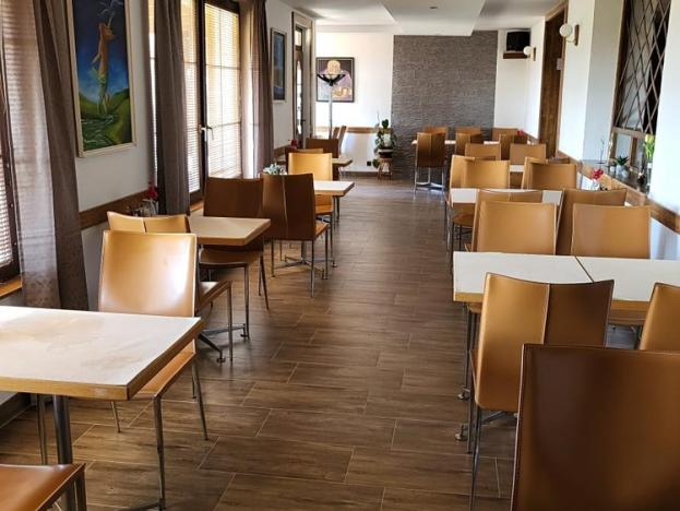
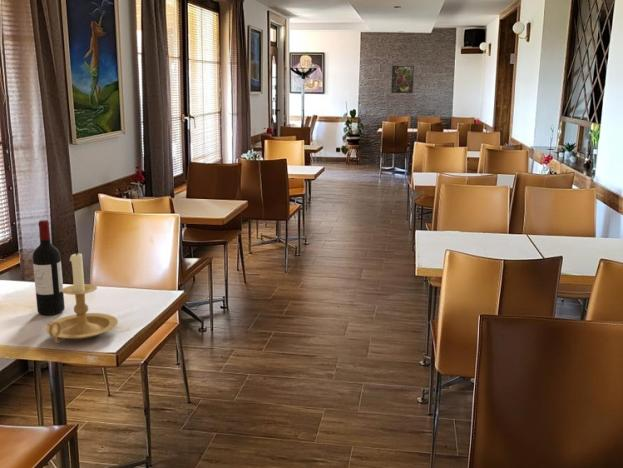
+ candle holder (79, 292)
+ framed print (402, 79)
+ wine bottle (47, 266)
